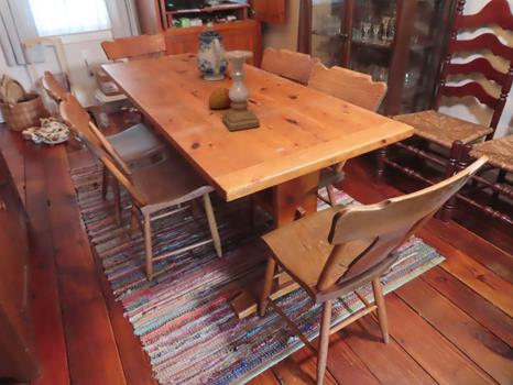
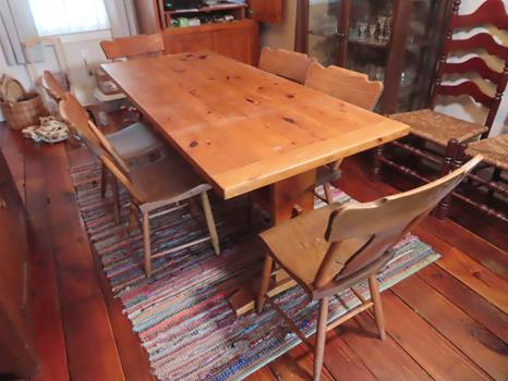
- fruit (220, 98)
- teapot (211, 51)
- candle holder (238, 89)
